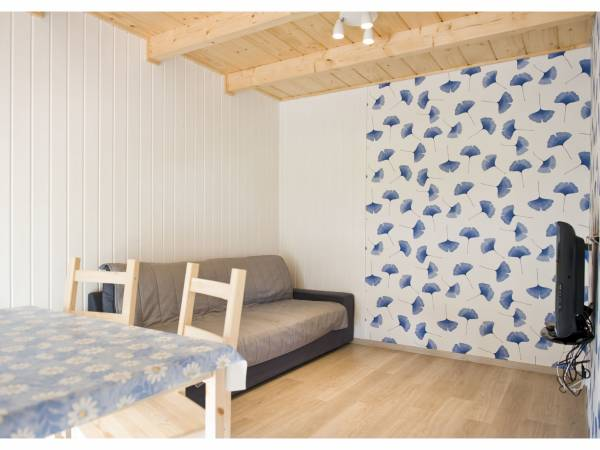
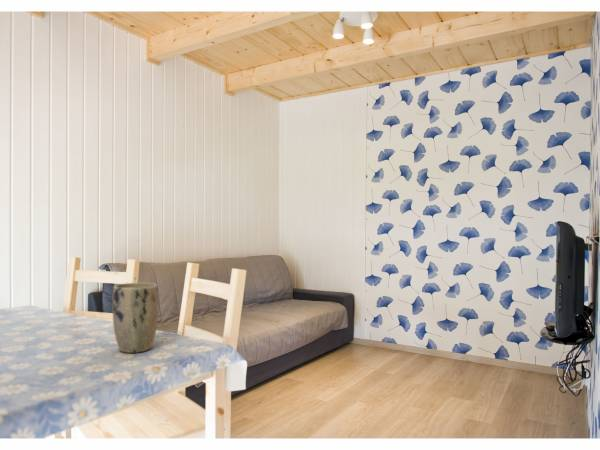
+ plant pot (135, 317)
